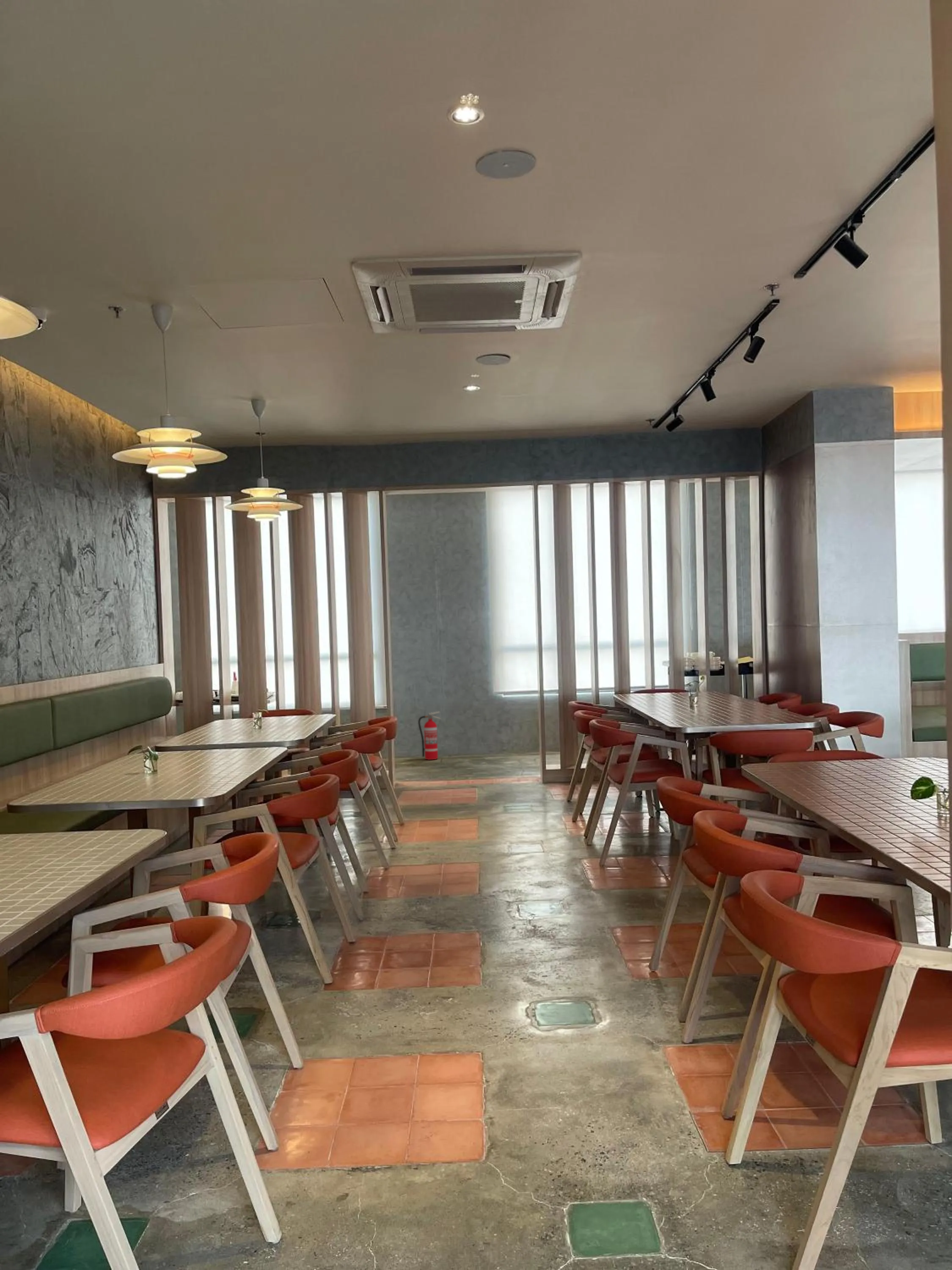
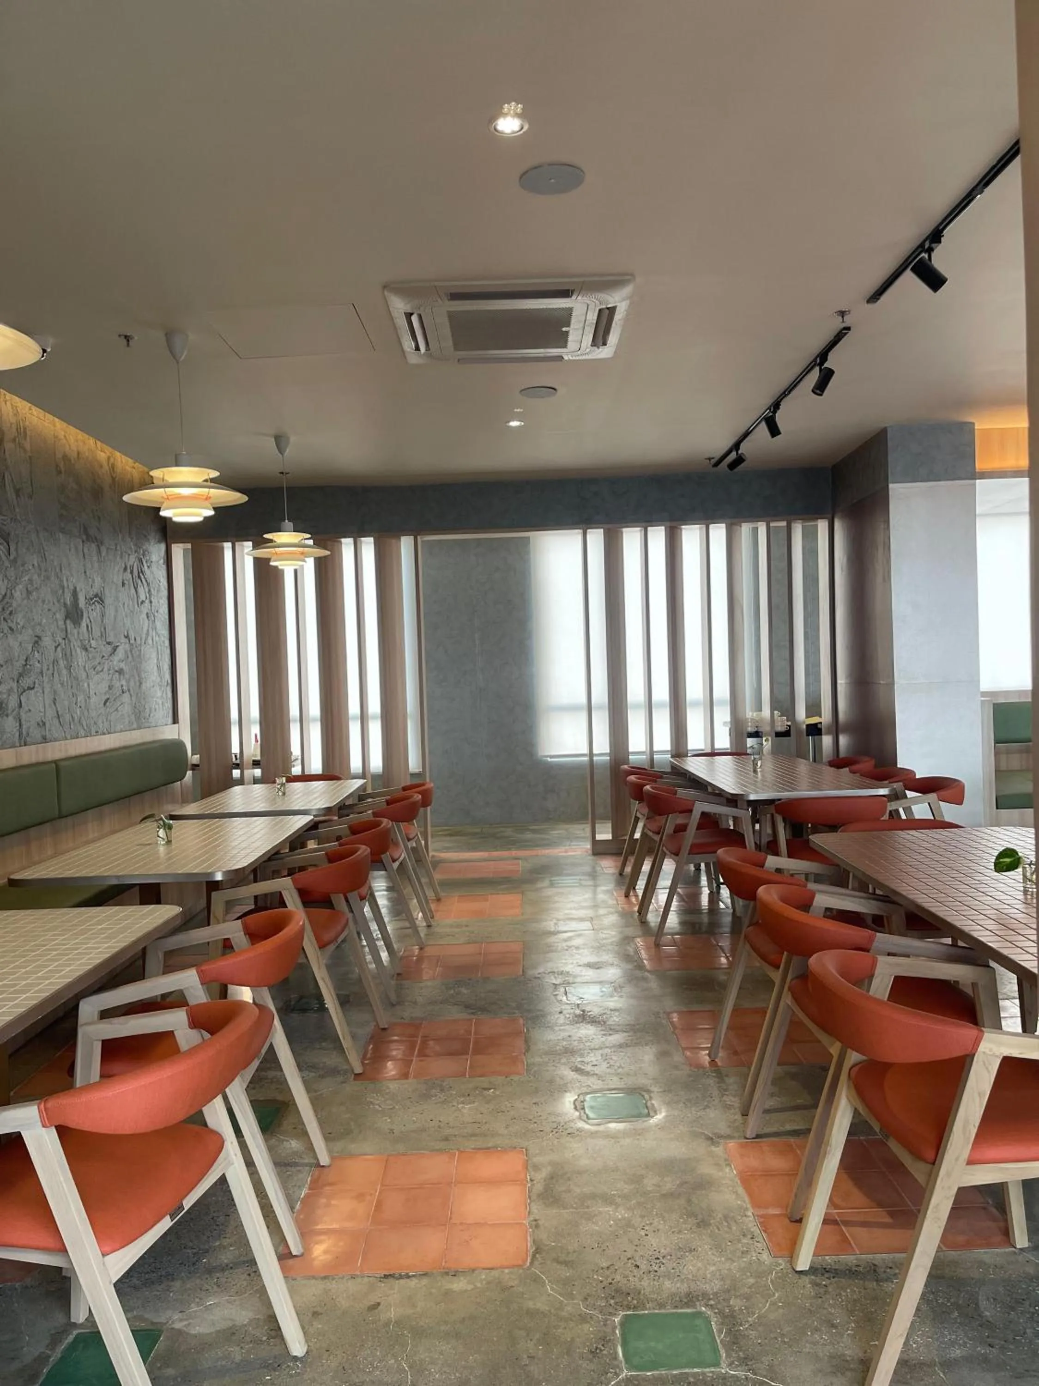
- fire extinguisher (430, 735)
